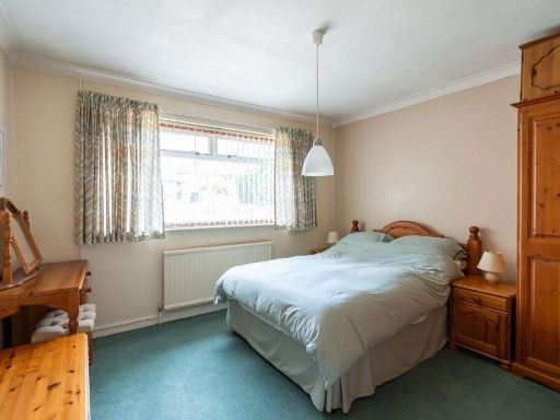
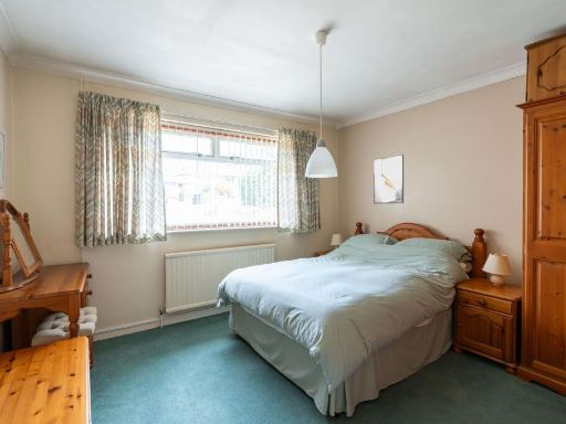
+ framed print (387, 180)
